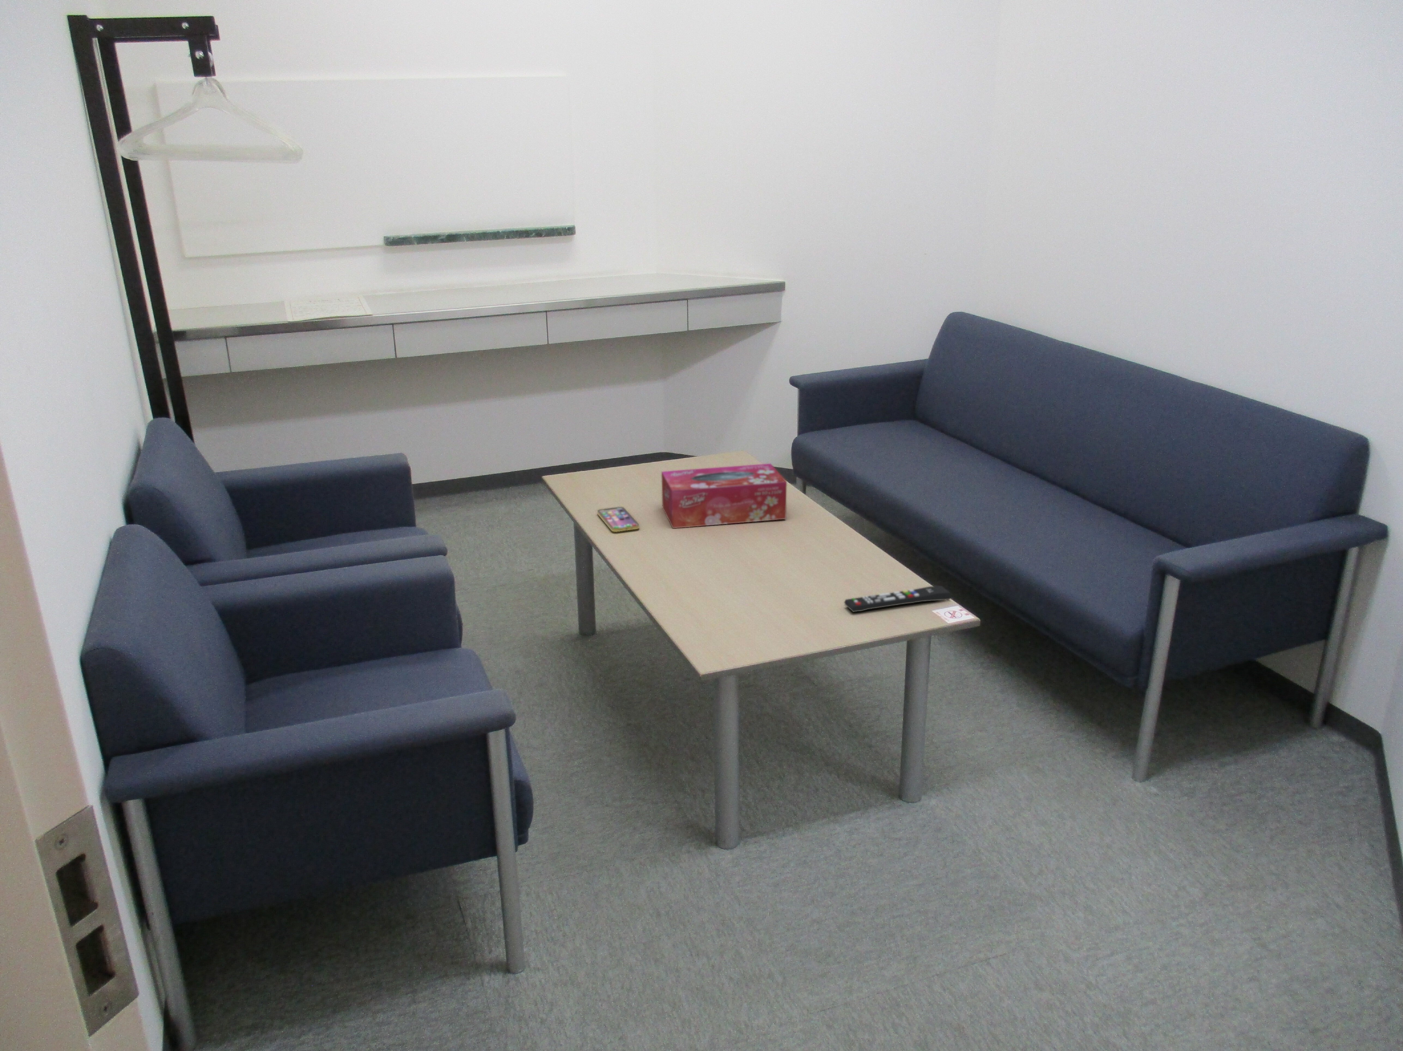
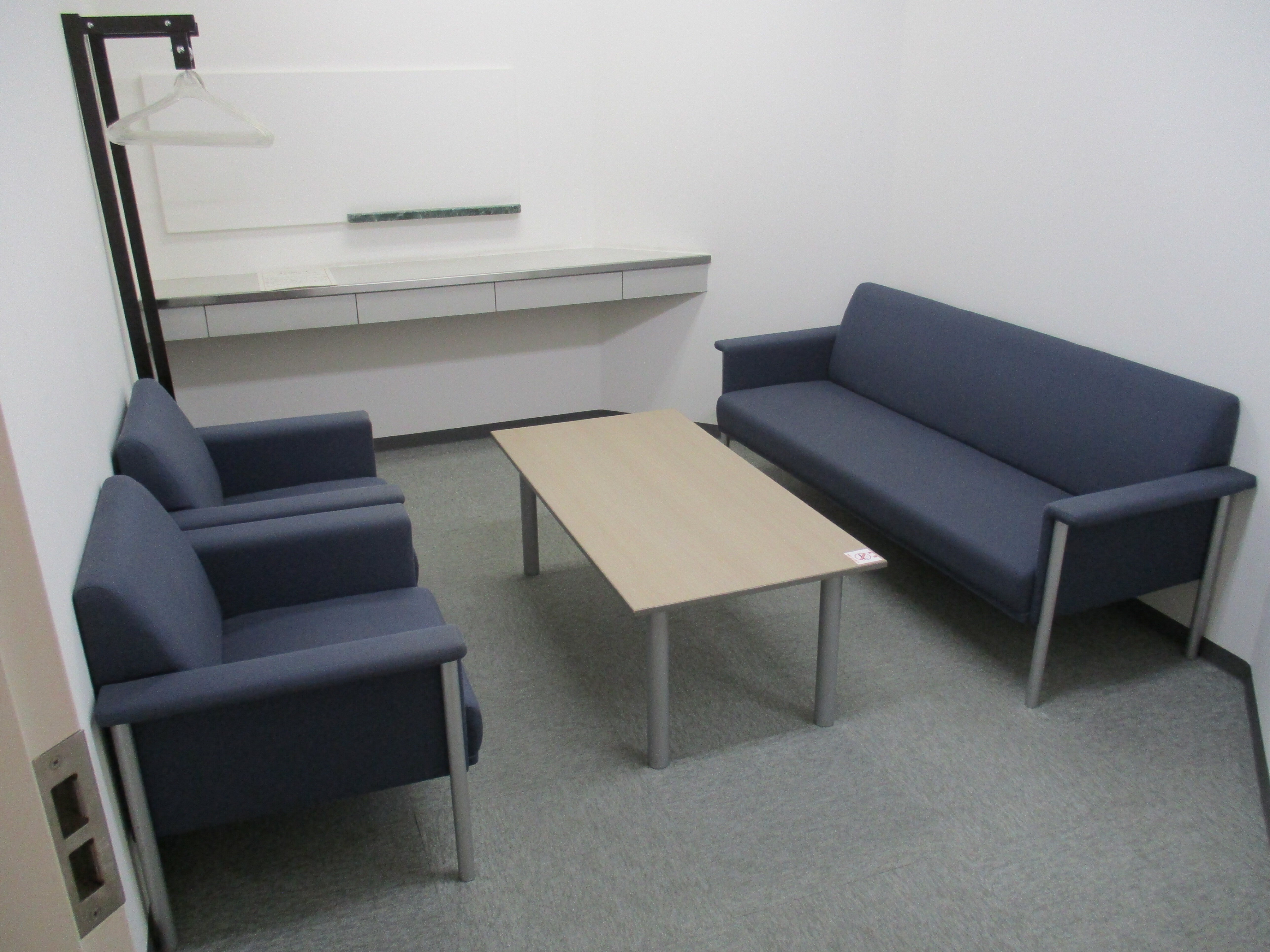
- tissue box (724, 495)
- remote control (898, 598)
- smartphone (618, 519)
